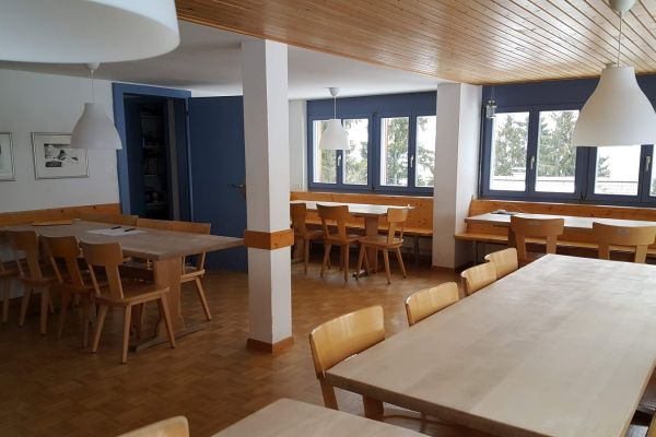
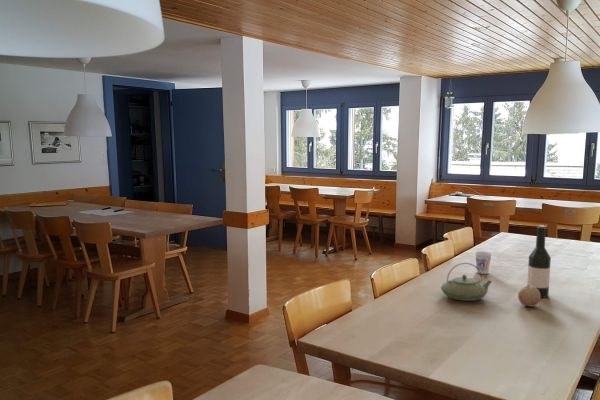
+ wine bottle (539, 260)
+ fruit (529, 296)
+ teapot (467, 280)
+ cup (482, 262)
